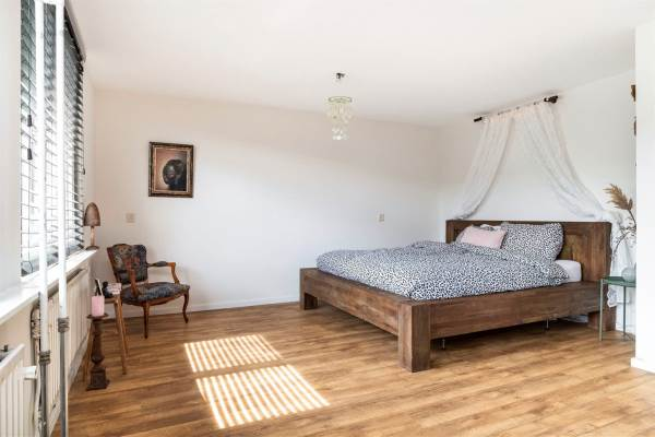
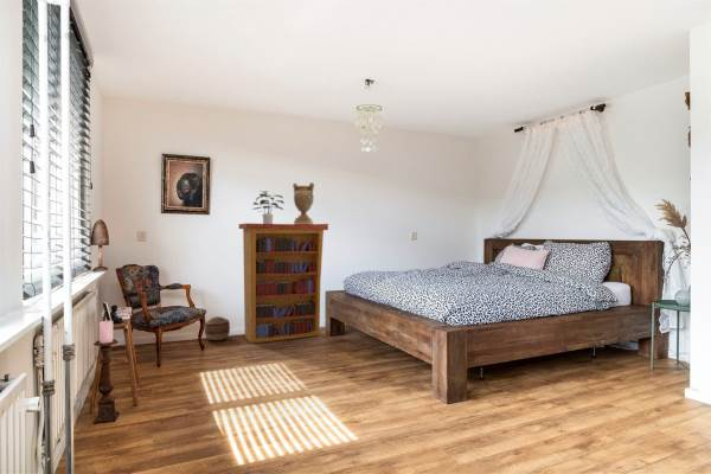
+ basket (217, 328)
+ decorative urn (303, 203)
+ bookcase (282, 280)
+ potted plant (268, 206)
